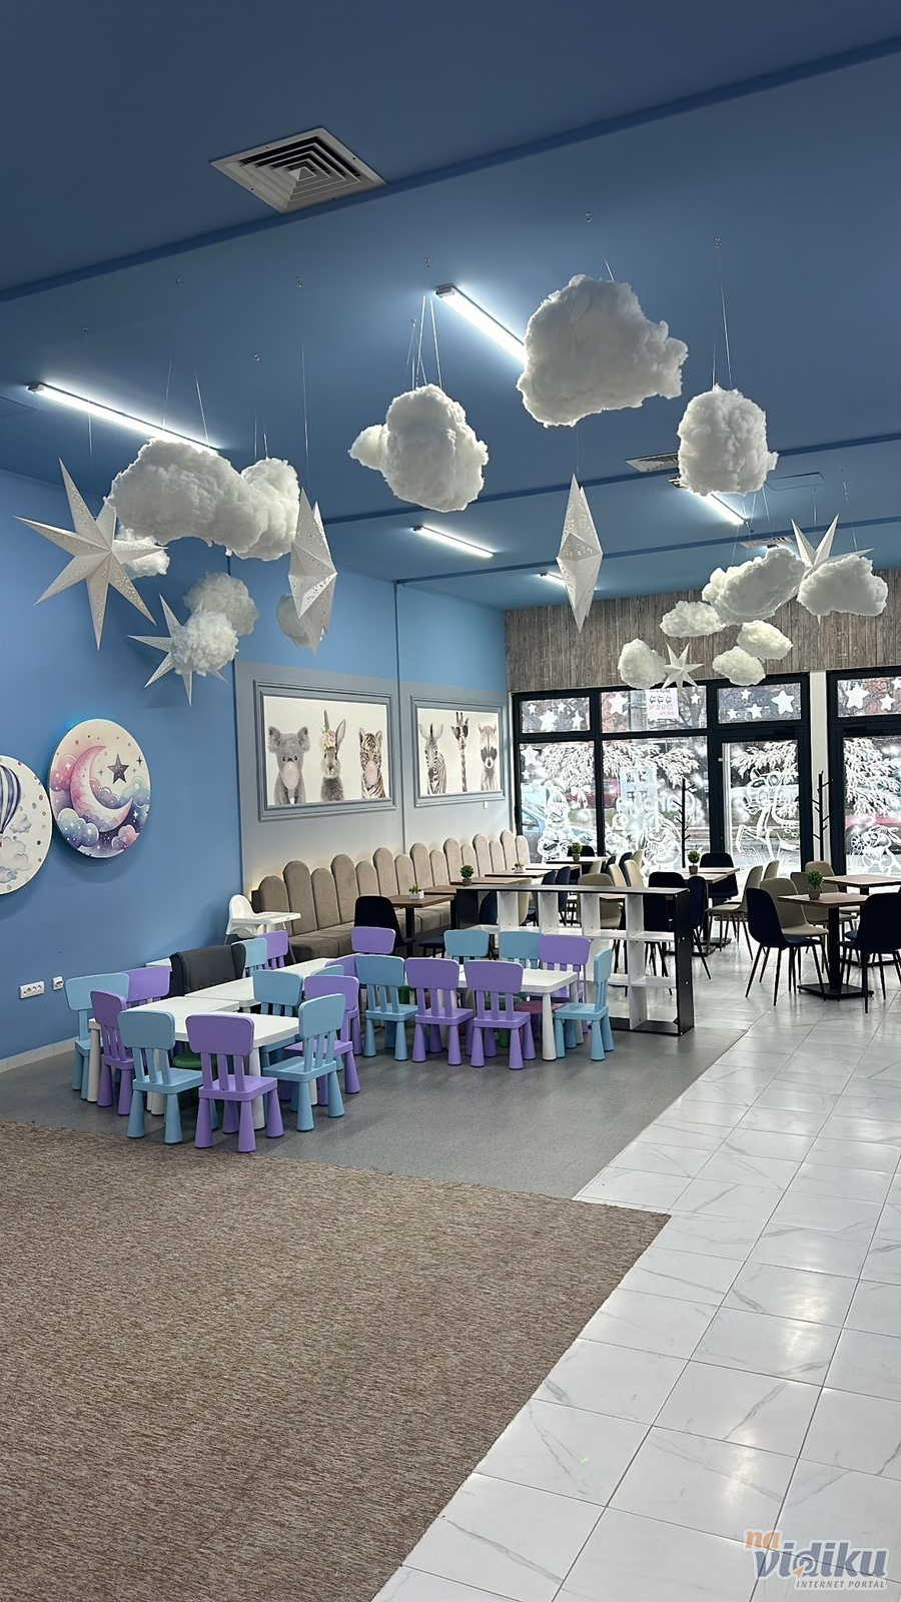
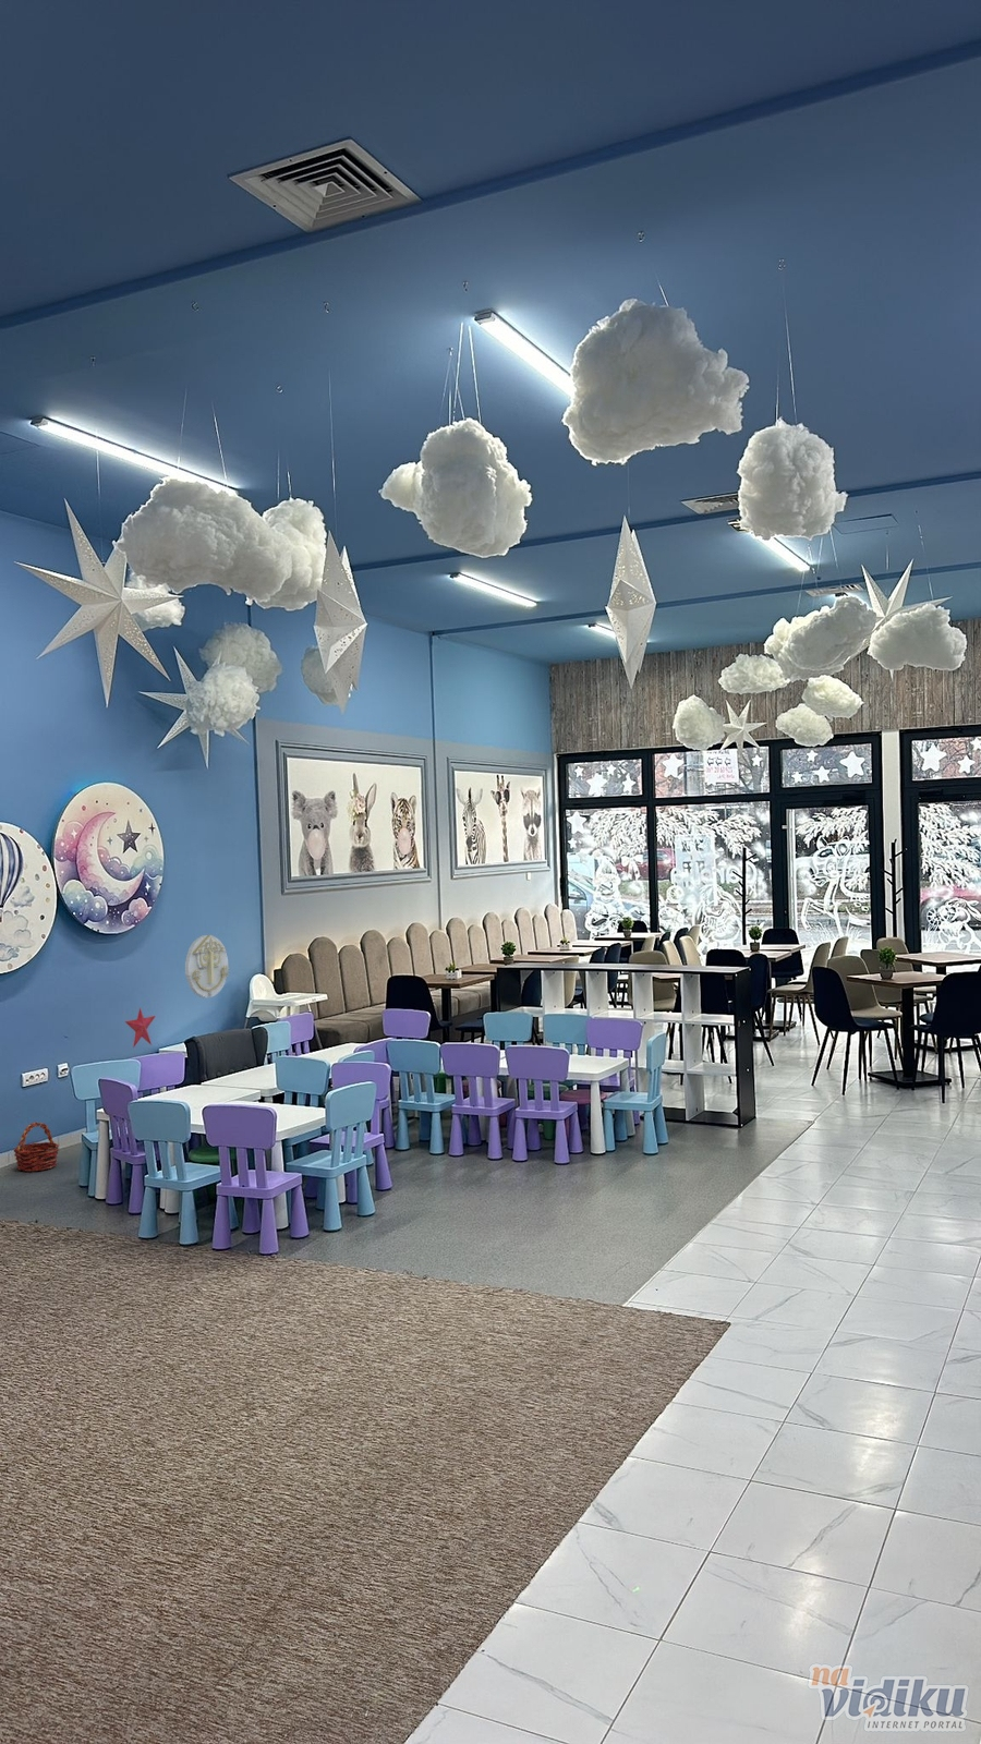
+ basket (36, 1145)
+ wall decoration (208, 965)
+ decorative star (140, 1027)
